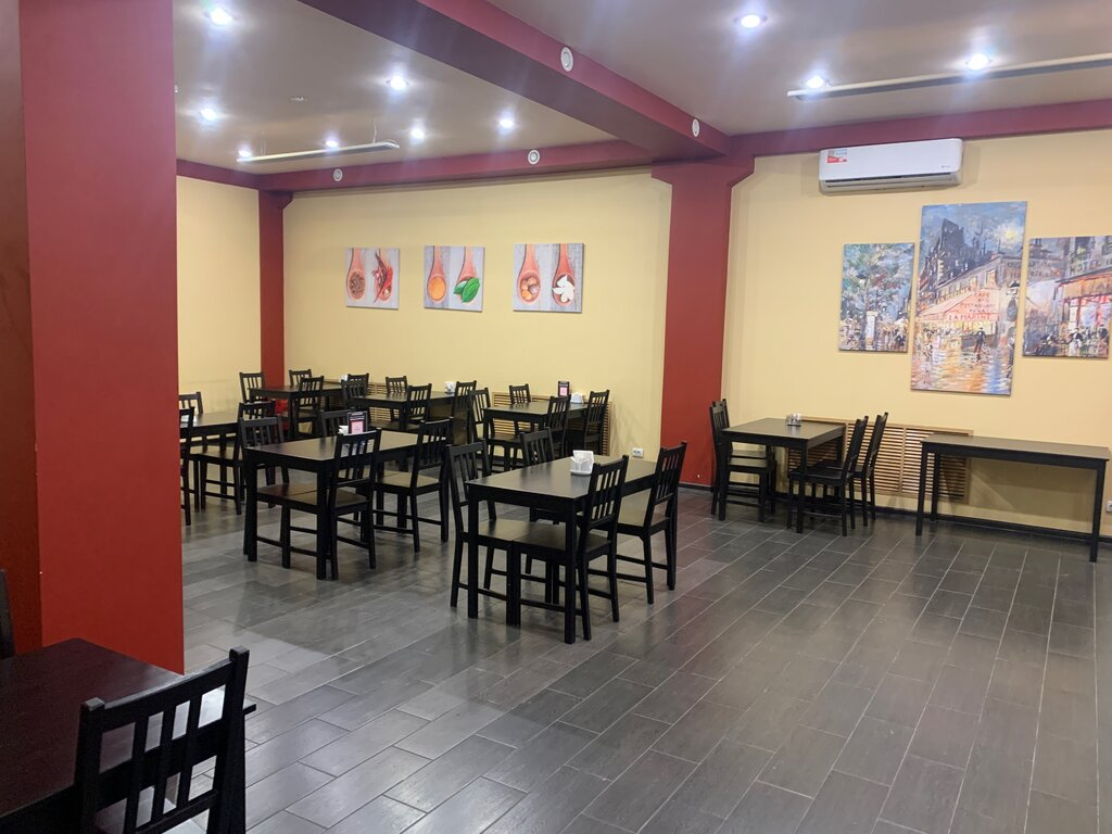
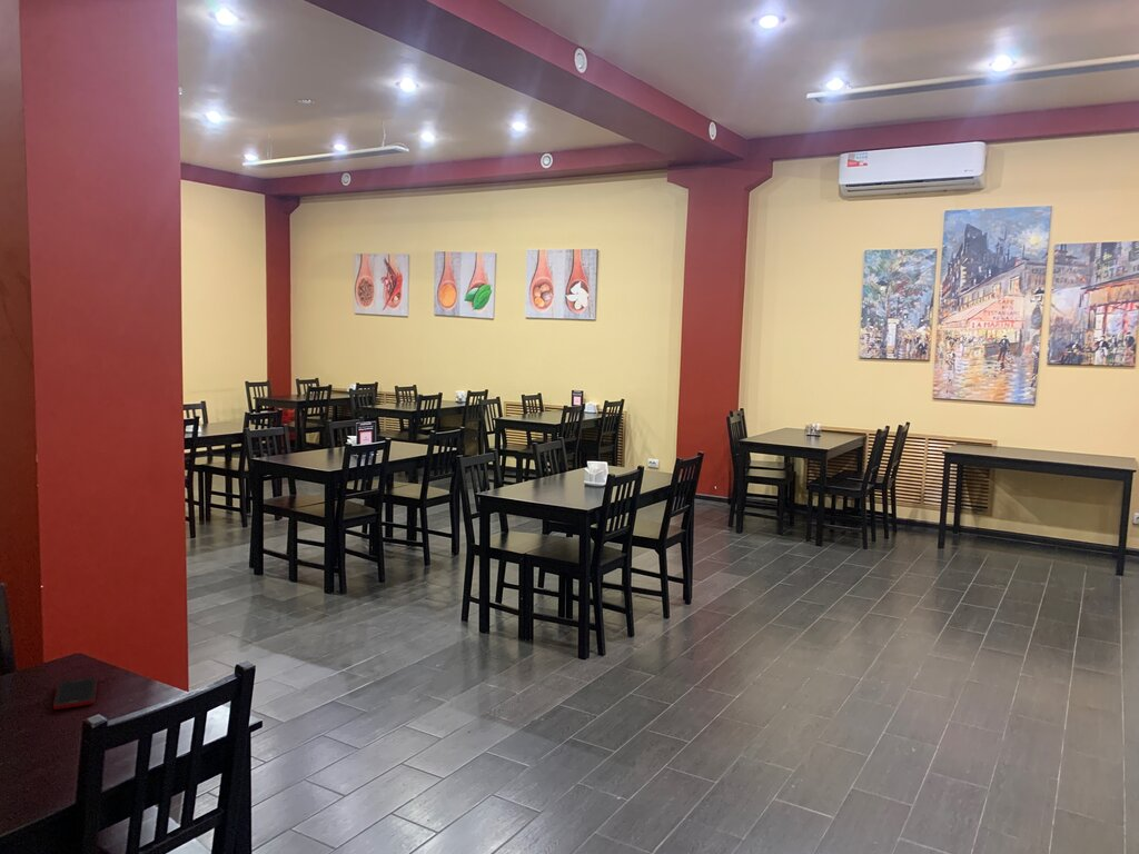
+ cell phone (76, 692)
